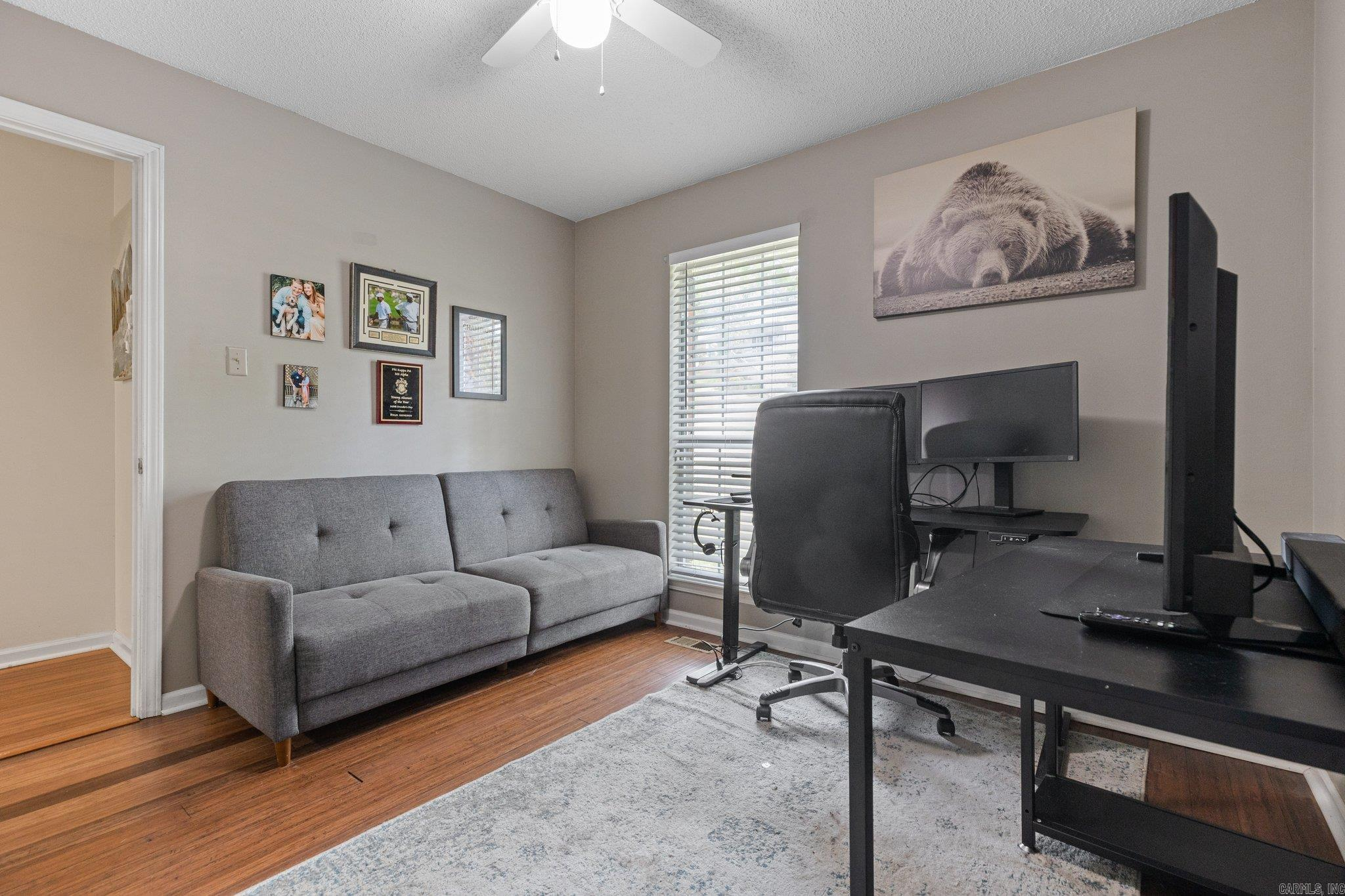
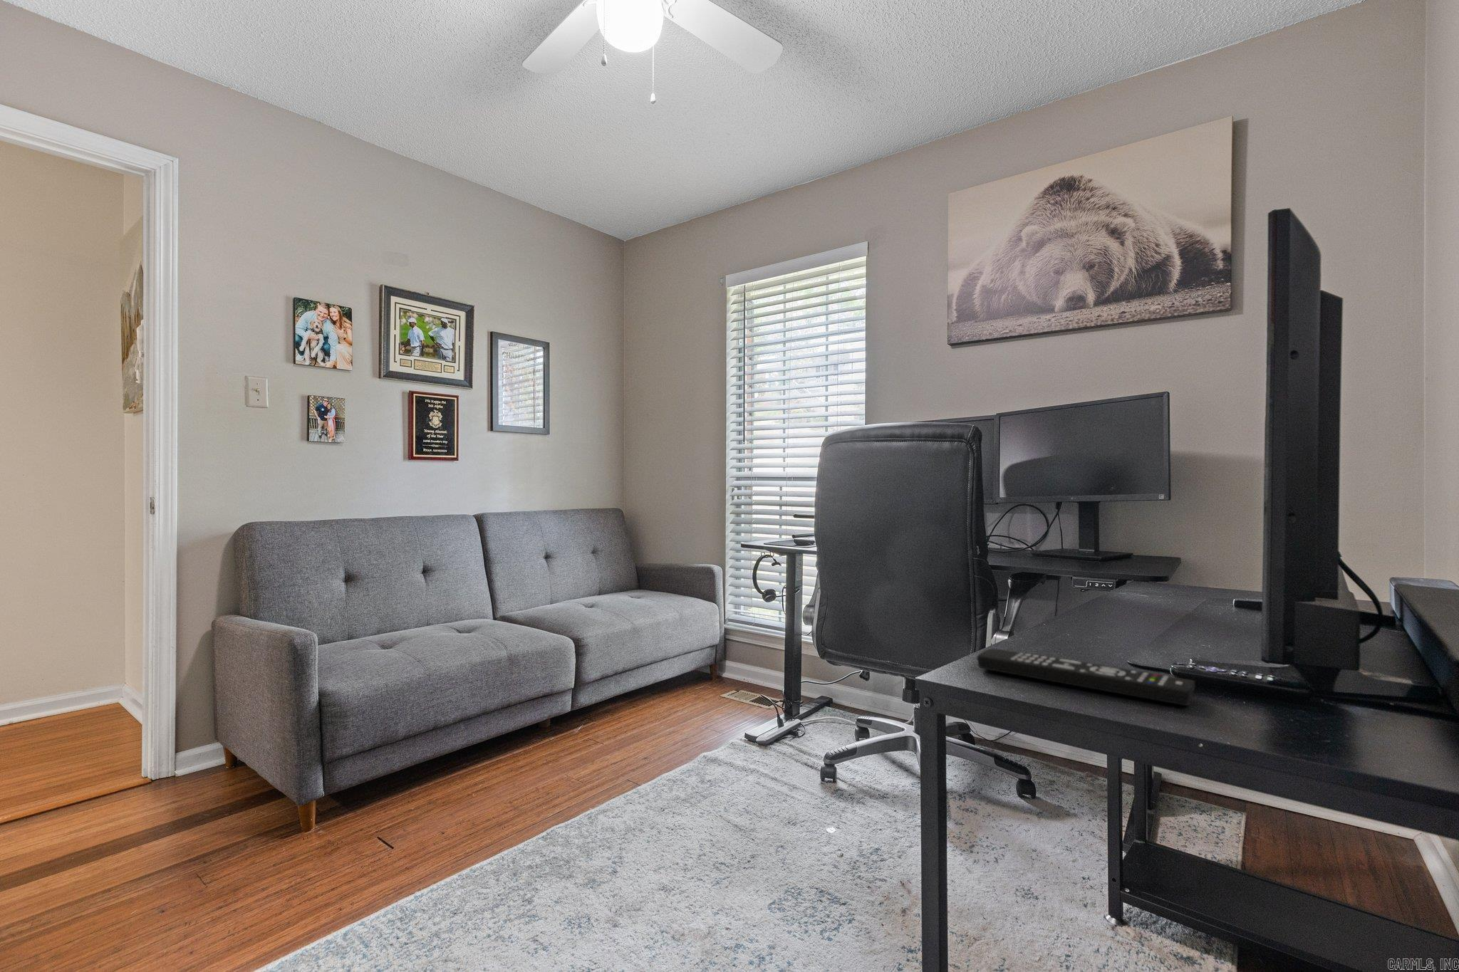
+ remote control (1078, 675)
